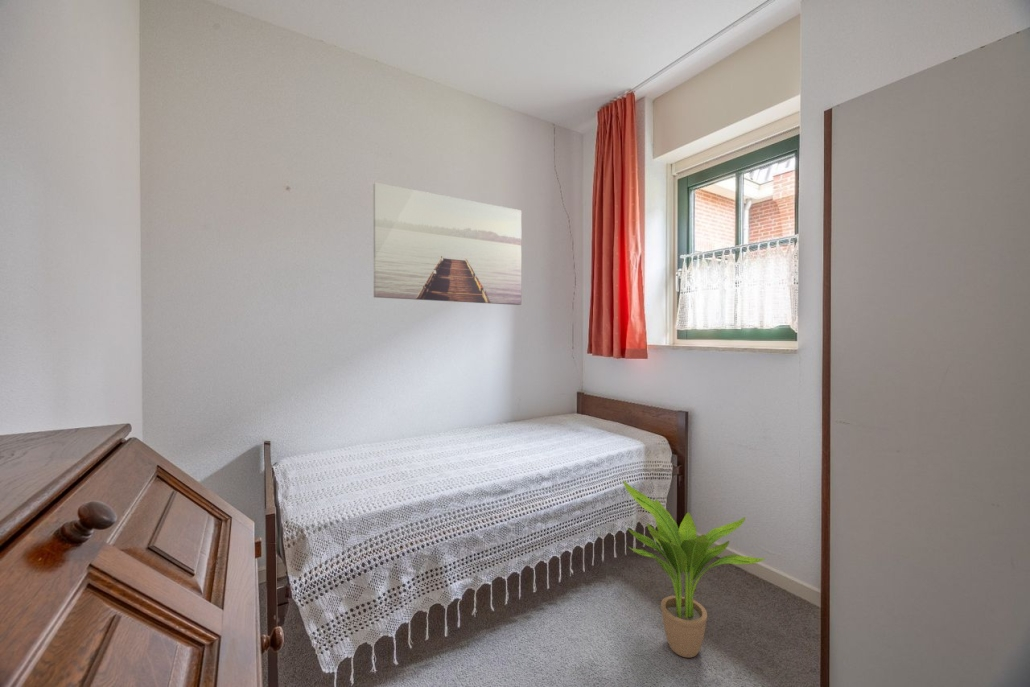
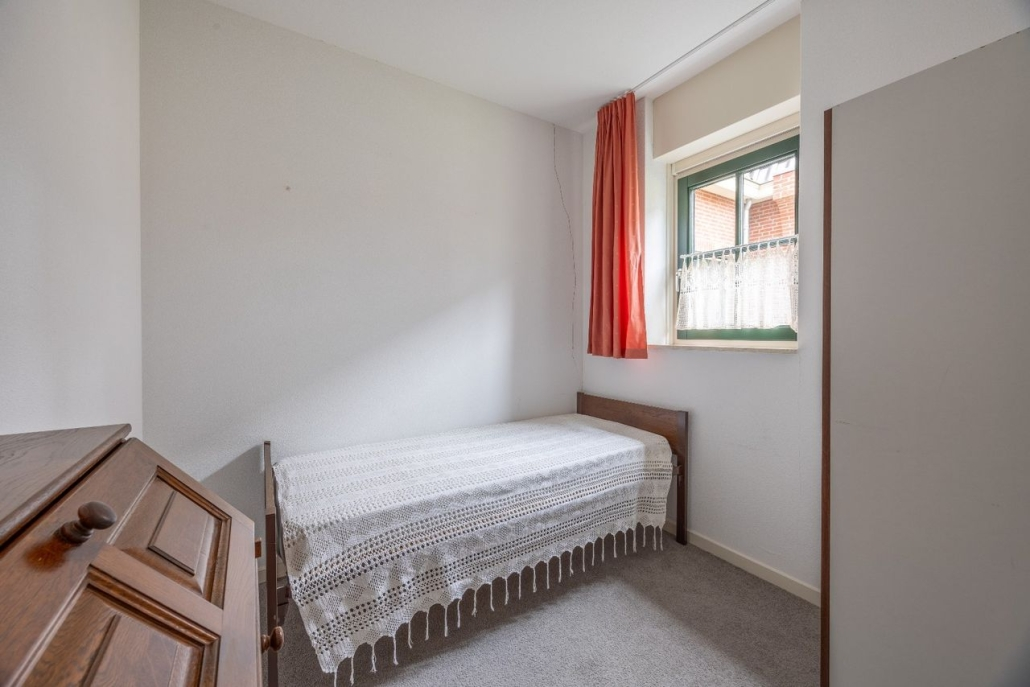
- potted plant (677, 574)
- wall art (454, 249)
